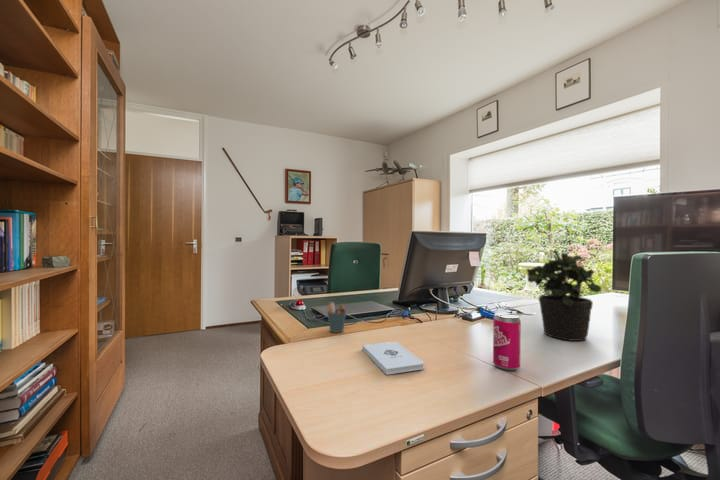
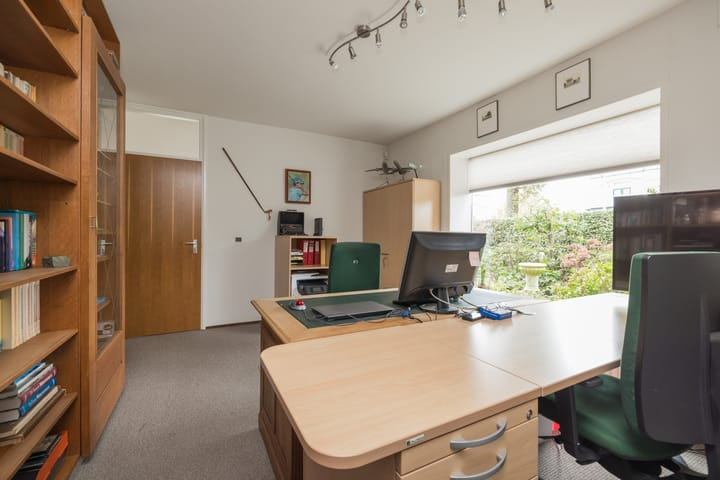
- pen holder (336, 315)
- notepad (391, 356)
- beverage can (506, 340)
- potted plant (560, 292)
